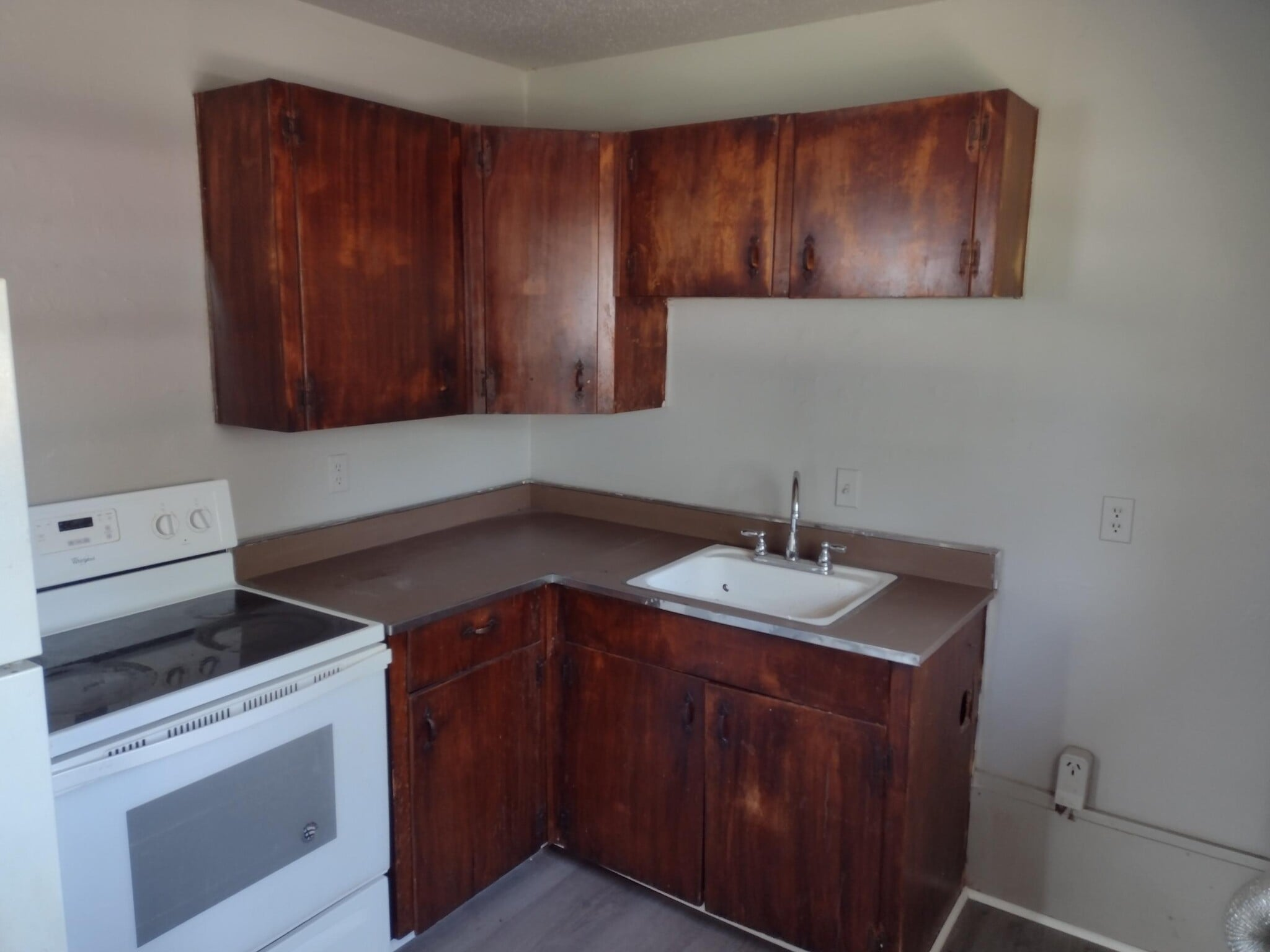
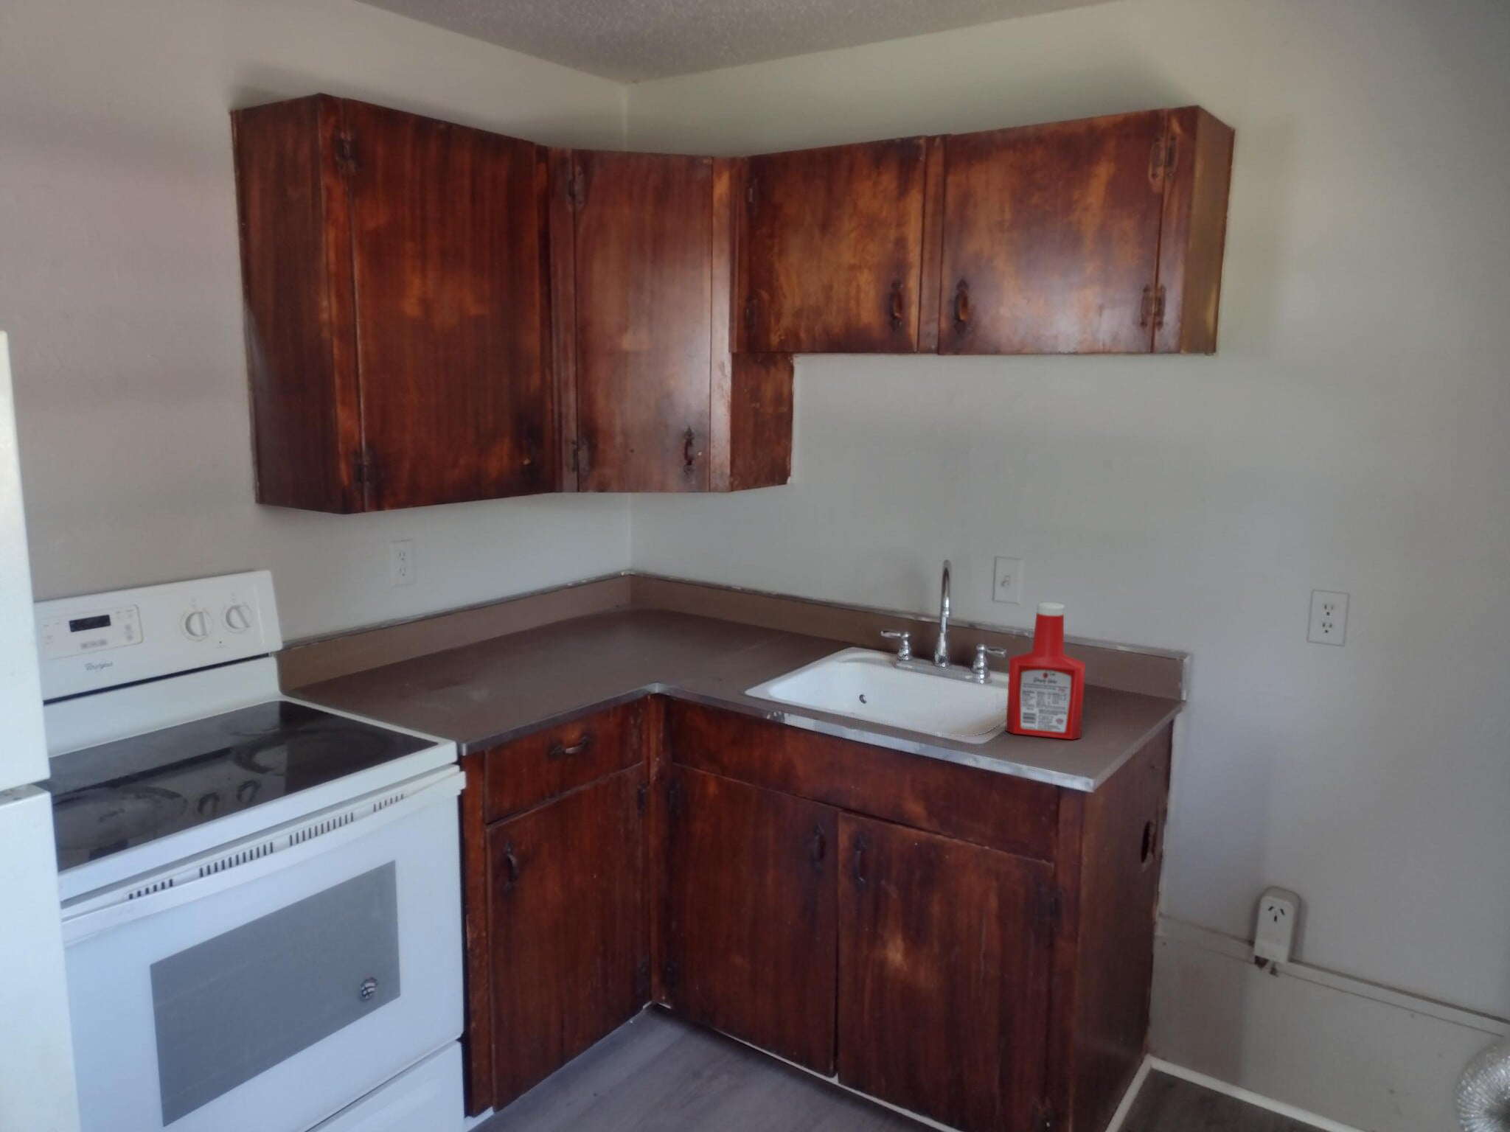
+ soap bottle (1046, 668)
